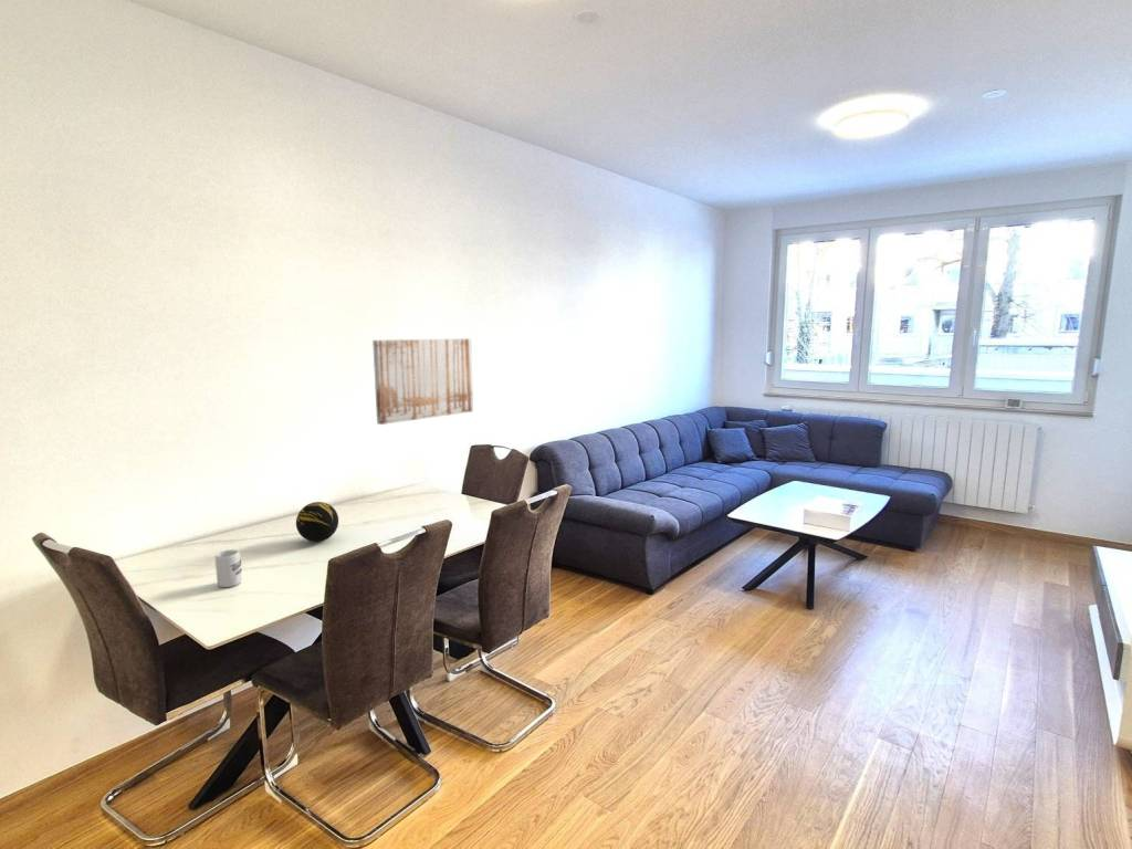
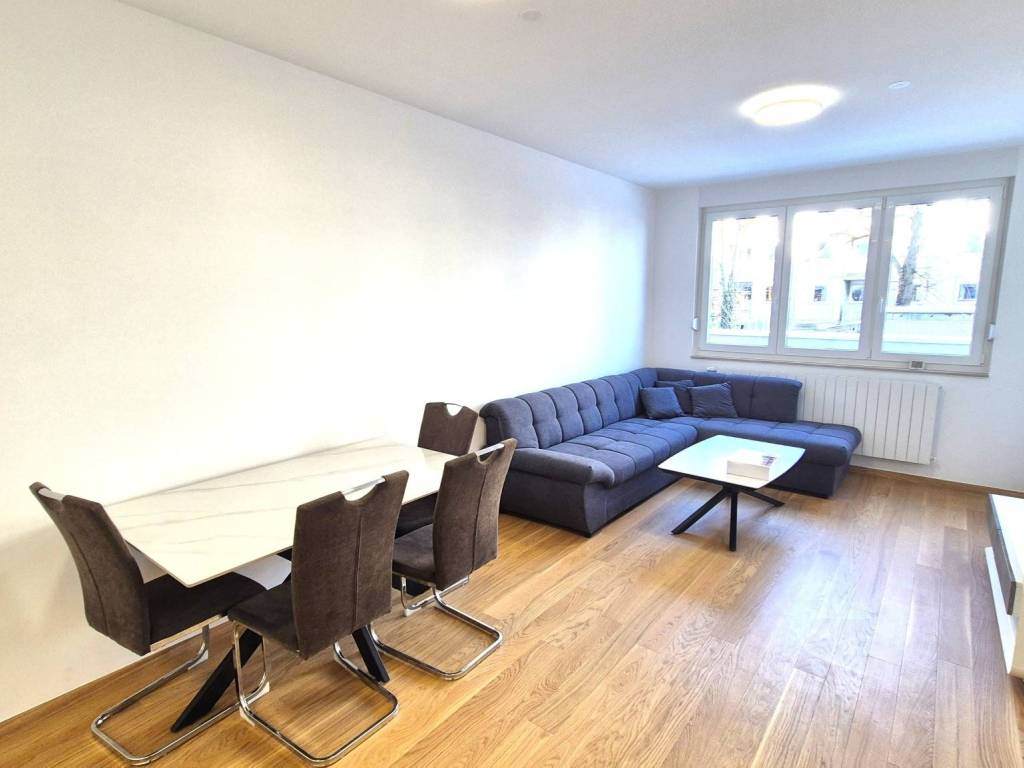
- cup (229, 568)
- wall art (427, 378)
- decorative orb (317, 521)
